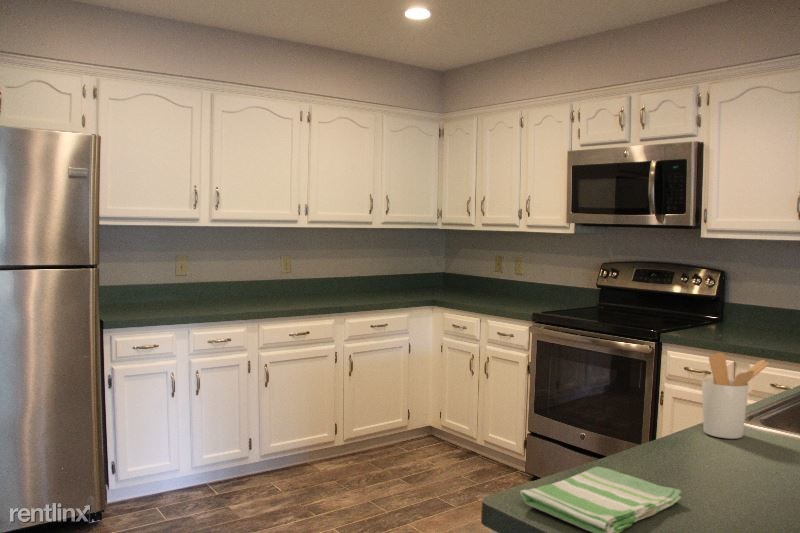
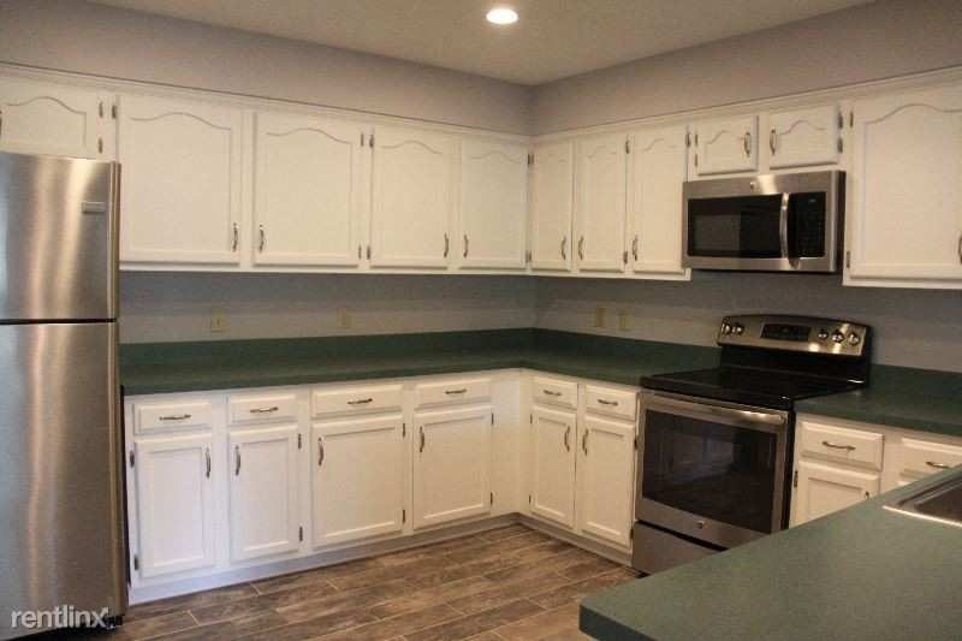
- utensil holder (735, 395)
- dish towel (600, 495)
